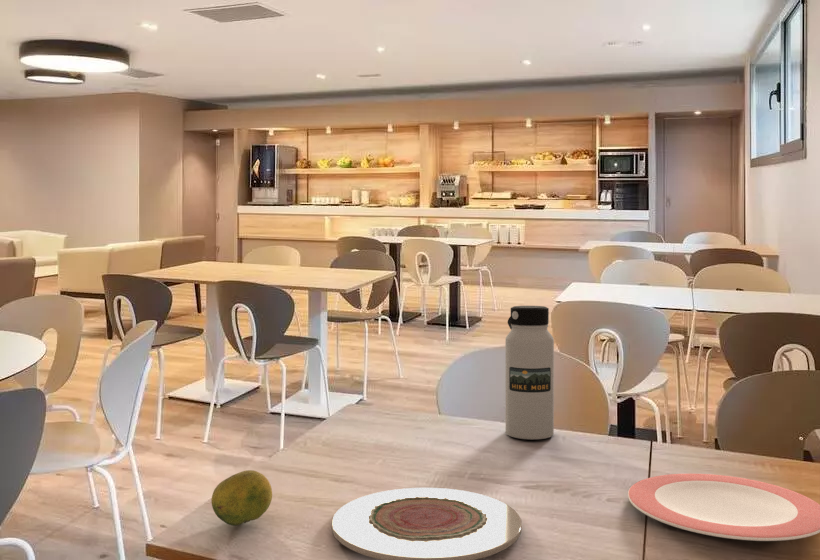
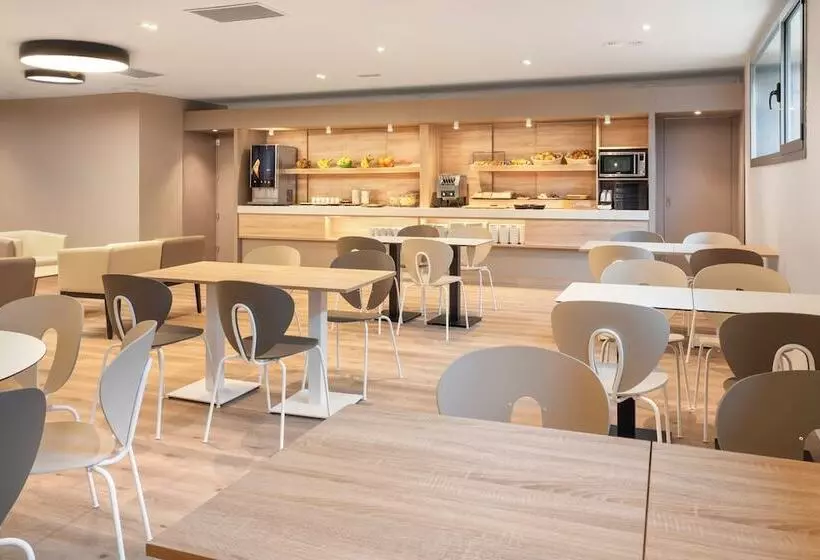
- water bottle (529, 370)
- plate (723, 507)
- fruit (242, 496)
- plate (426, 519)
